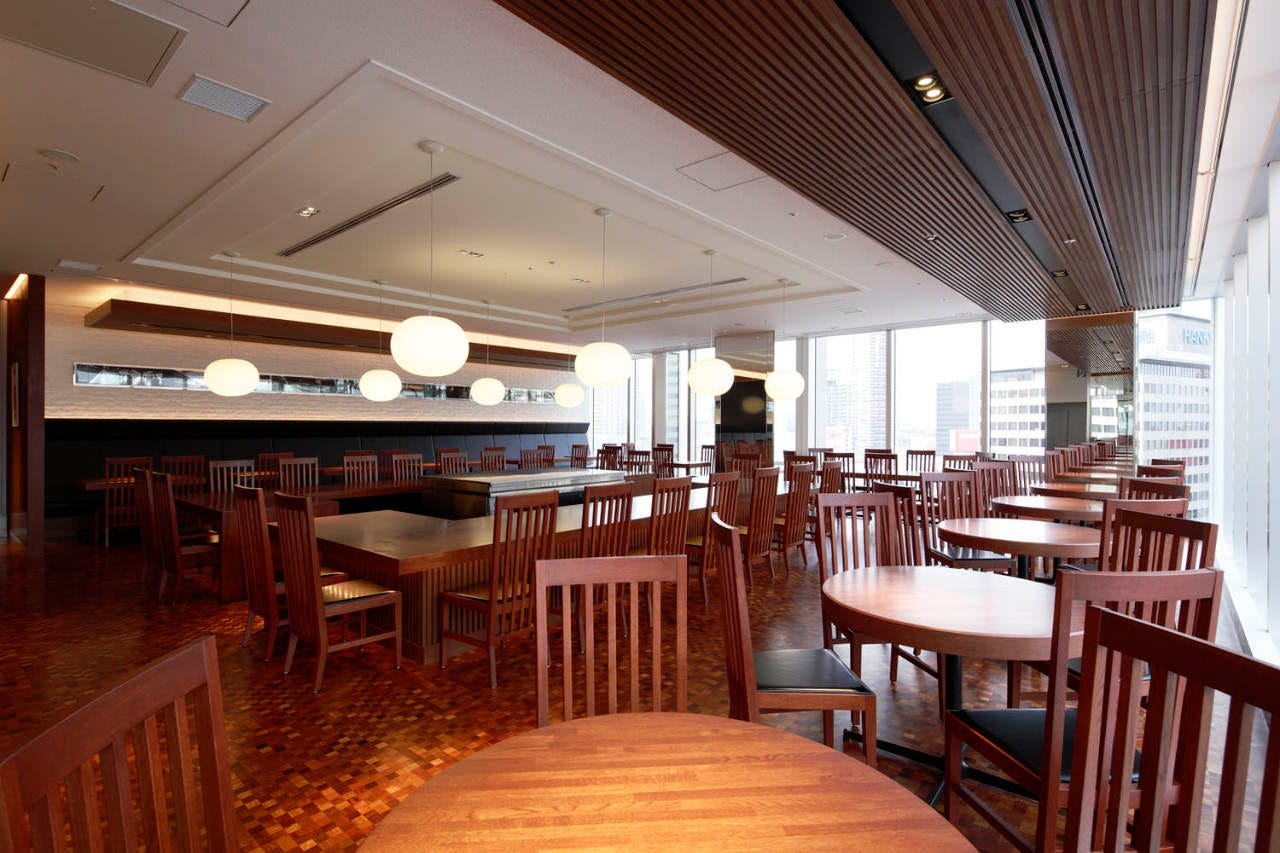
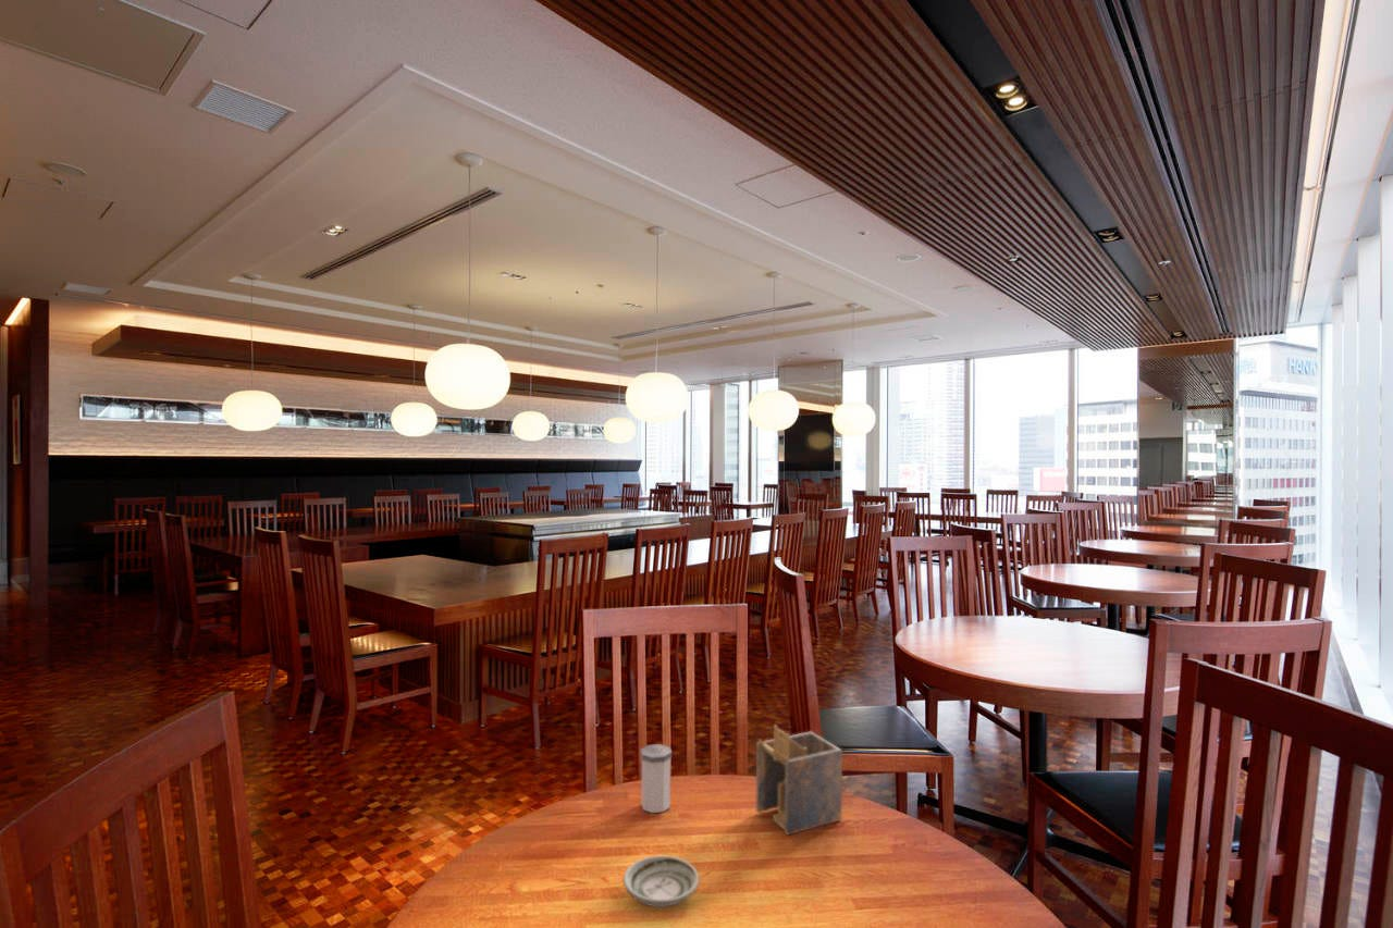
+ saucer (661, 886)
+ salt shaker (655, 778)
+ napkin holder (798, 768)
